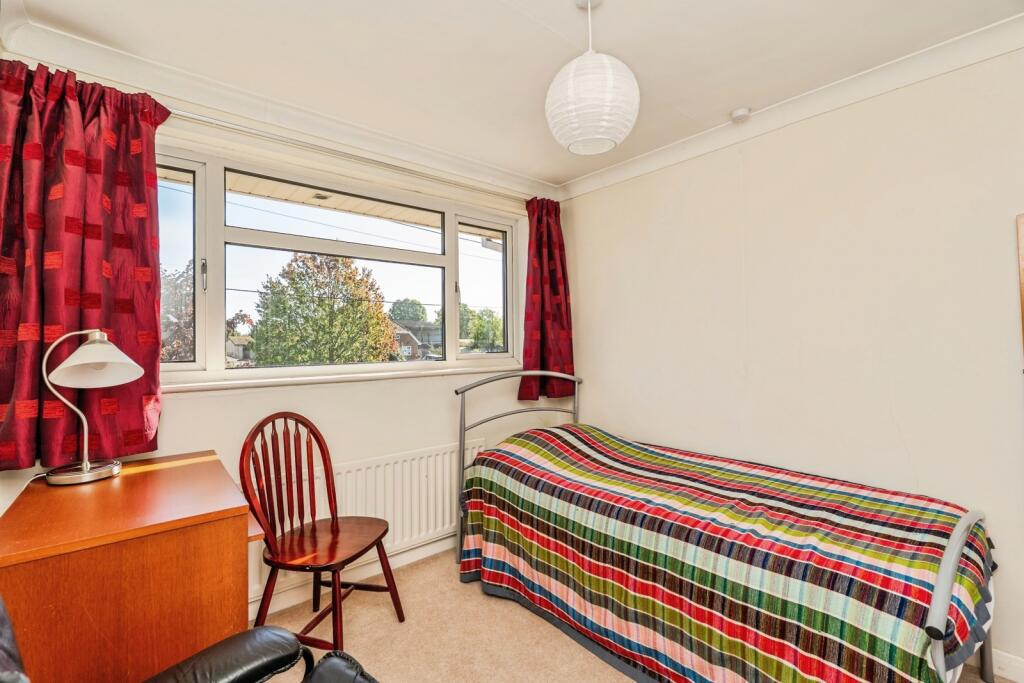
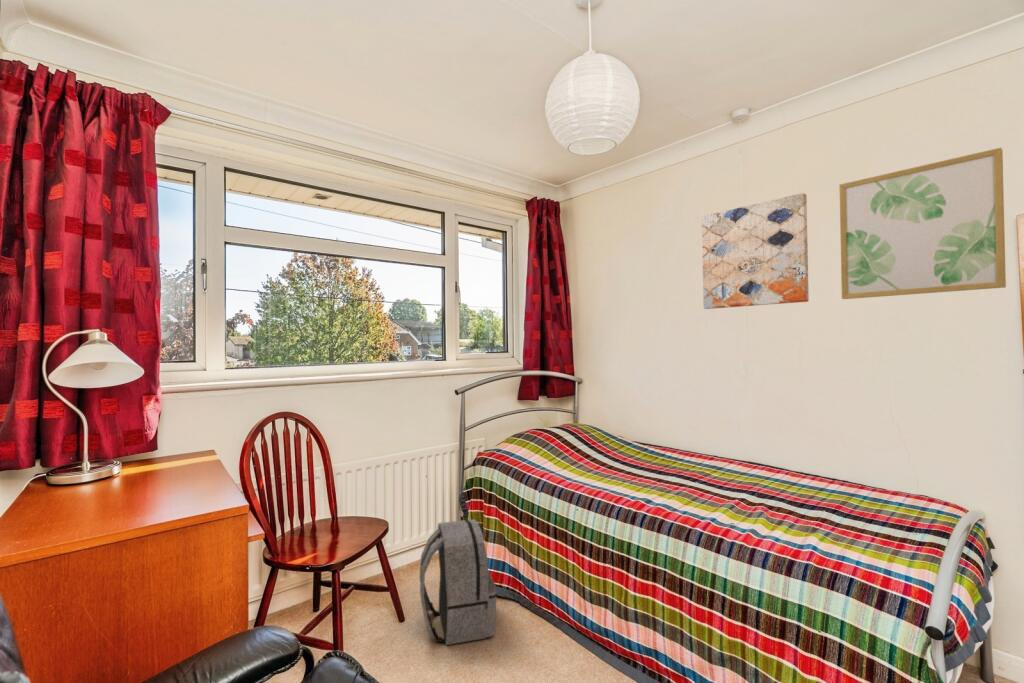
+ backpack (455, 574)
+ wall art (914, 231)
+ wall art (751, 255)
